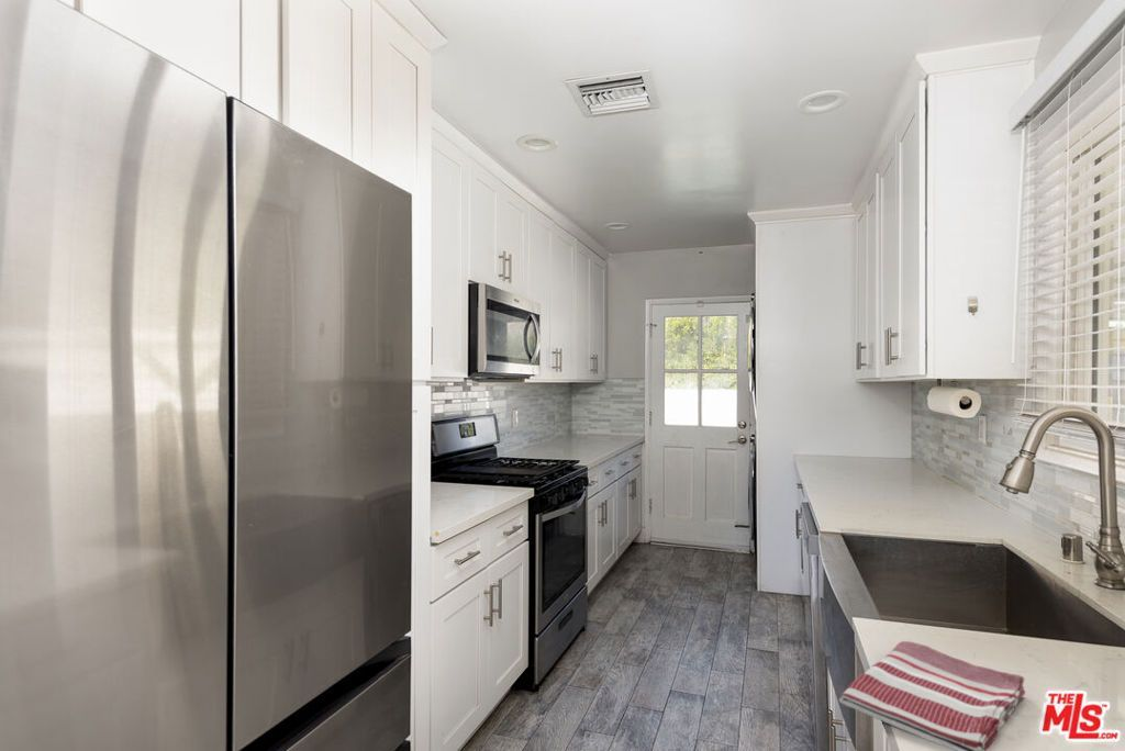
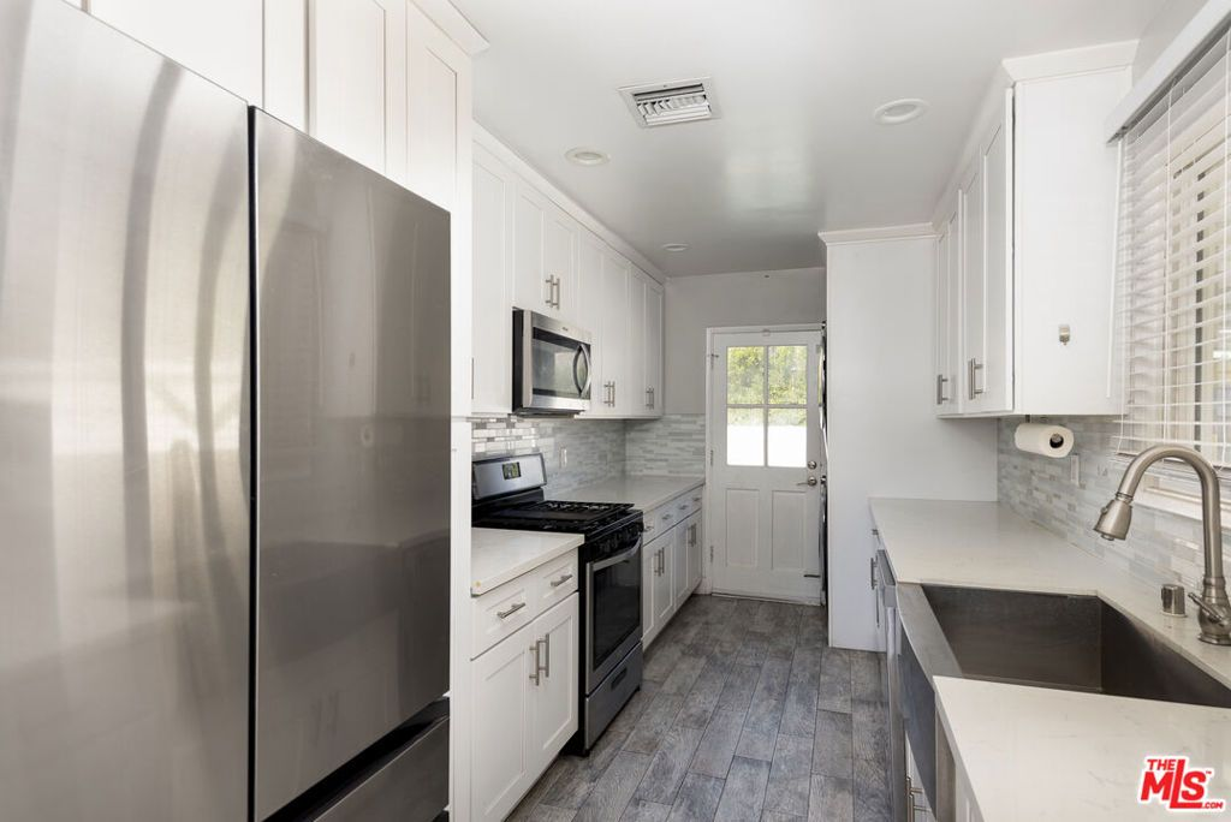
- dish towel (933, 688)
